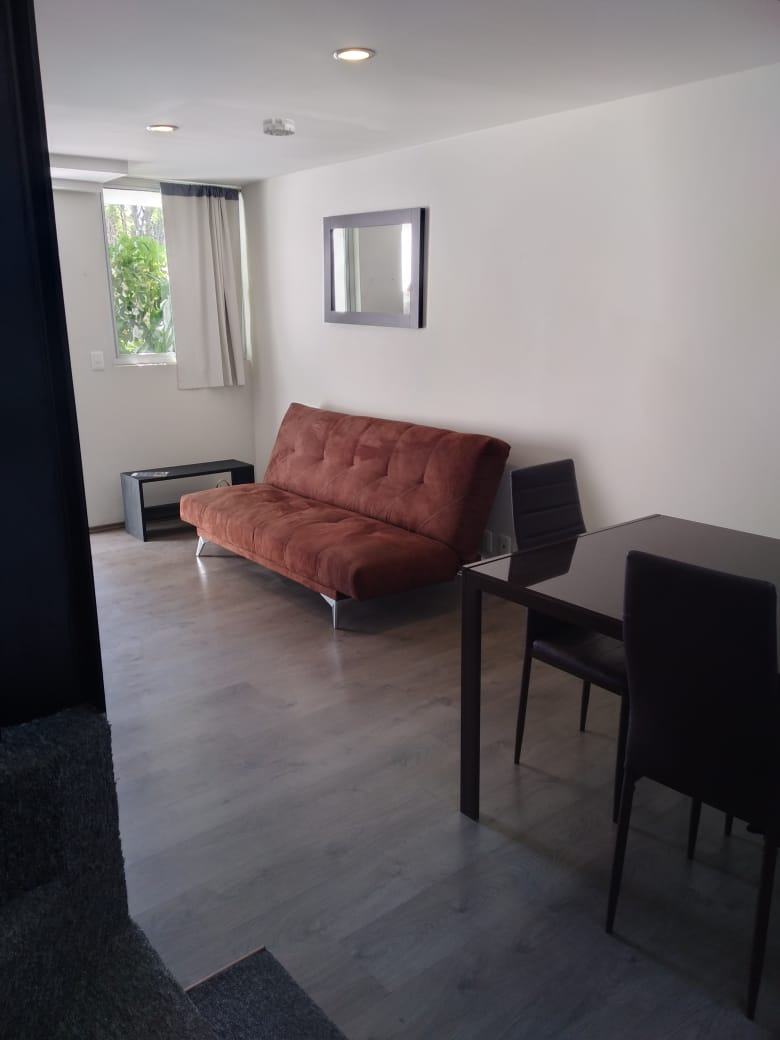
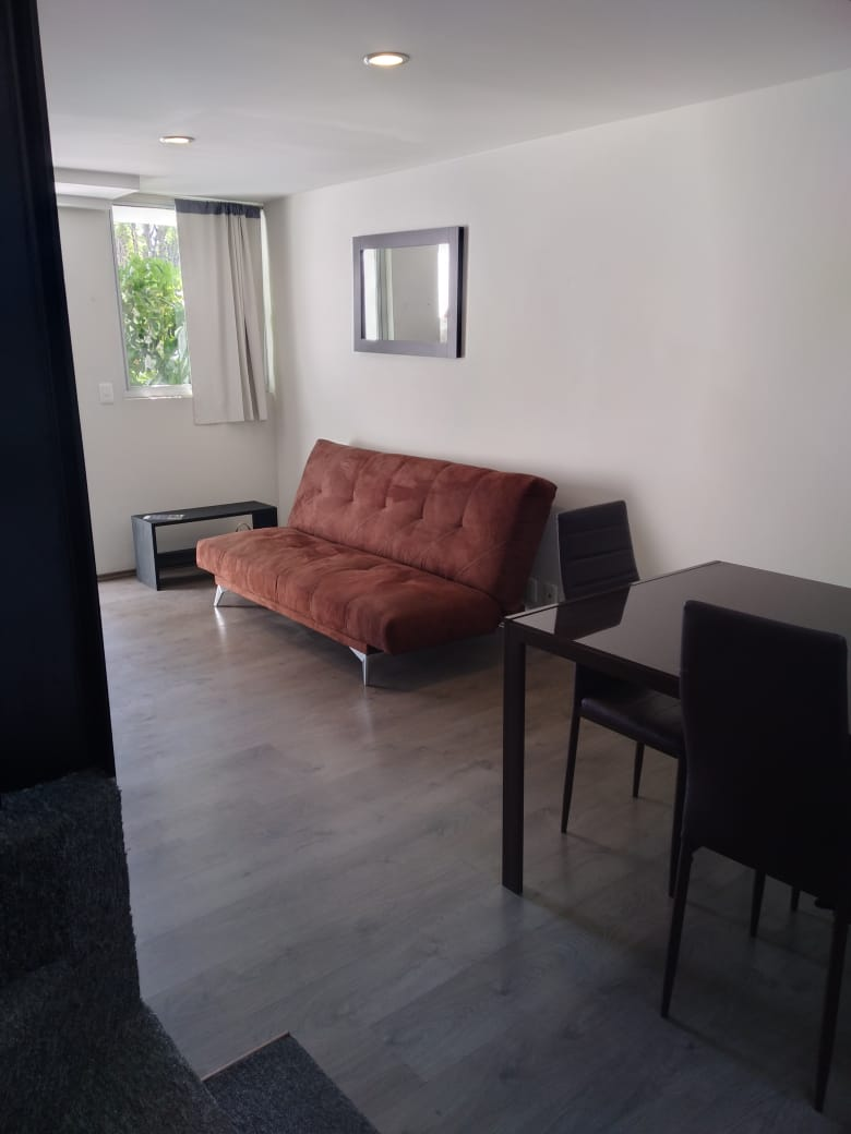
- smoke detector (278, 126)
